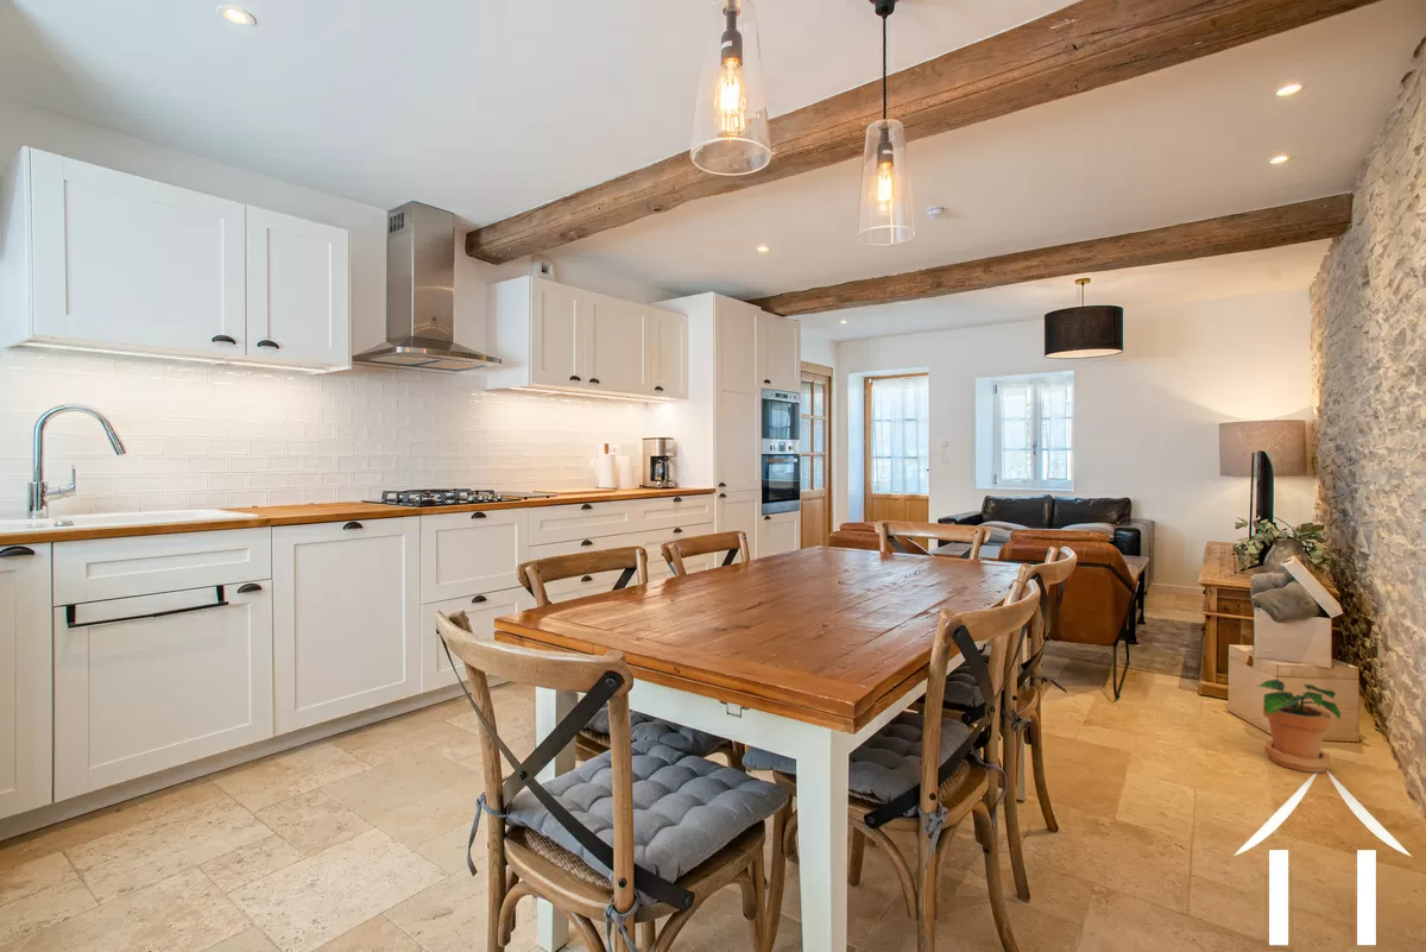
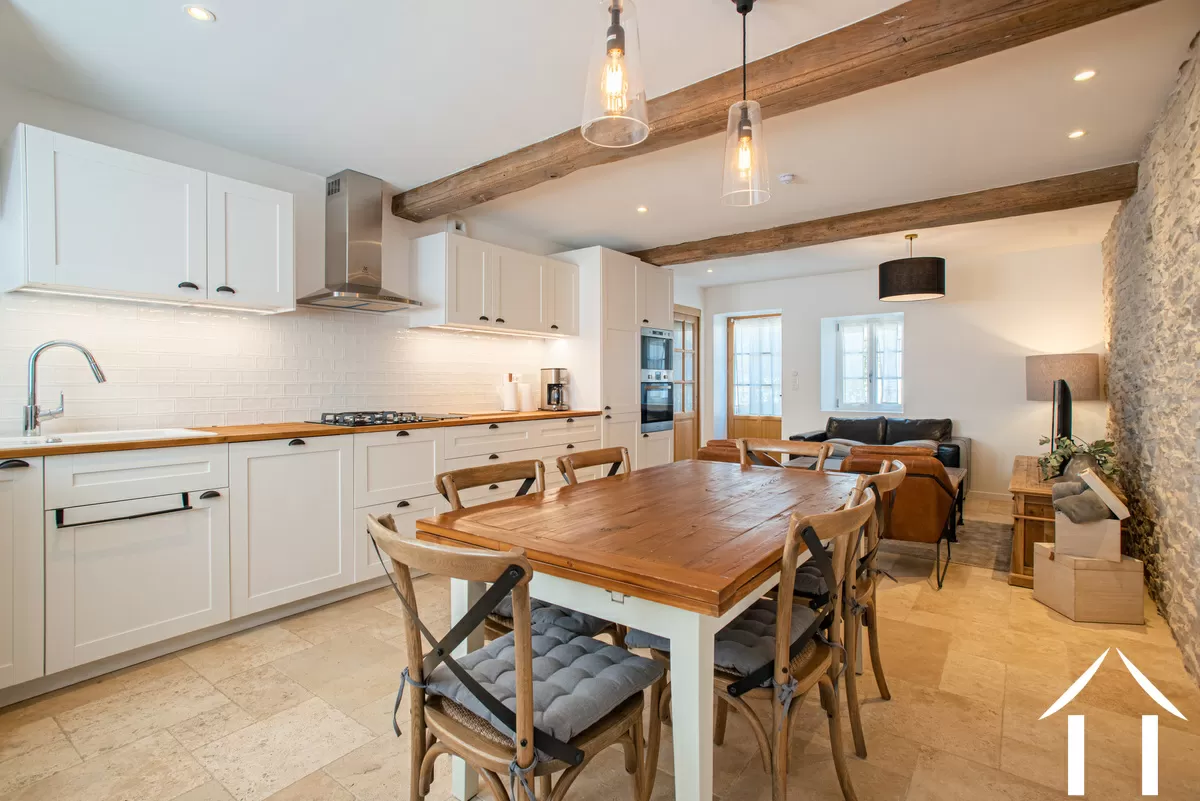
- potted plant (1287, 723)
